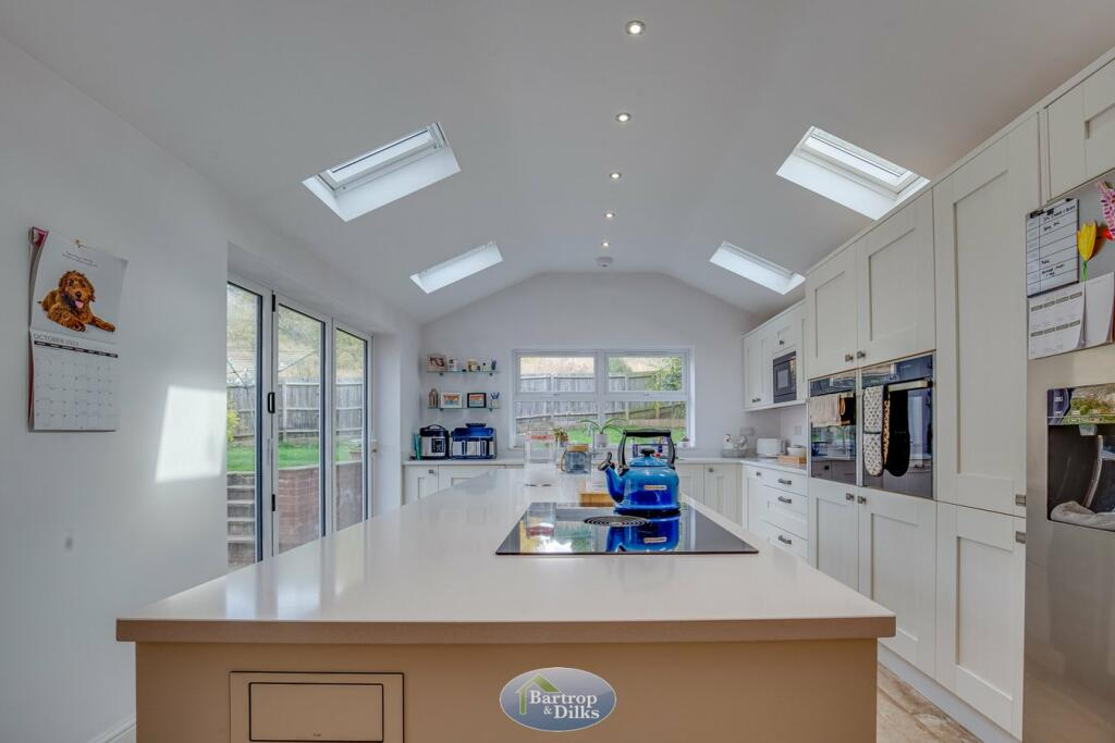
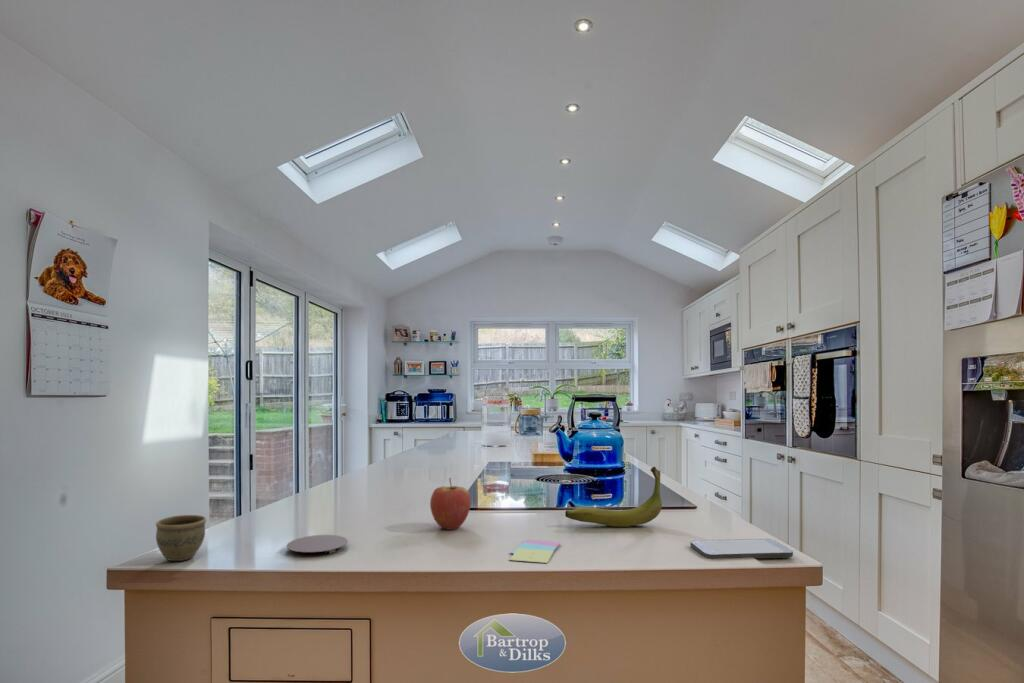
+ coaster (317, 547)
+ smartphone (740, 549)
+ banana (613, 510)
+ cup (185, 536)
+ fruit (450, 502)
+ sticky notes (534, 550)
